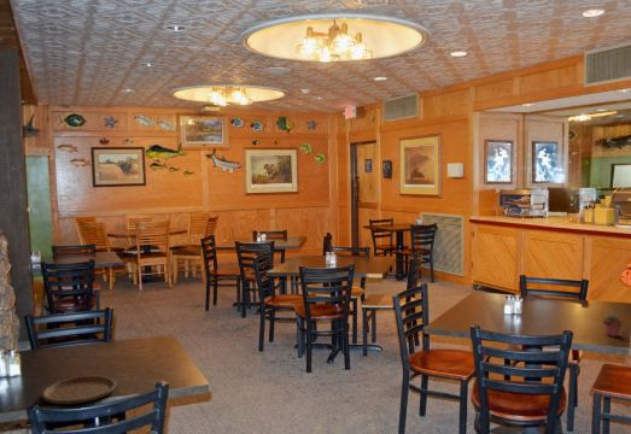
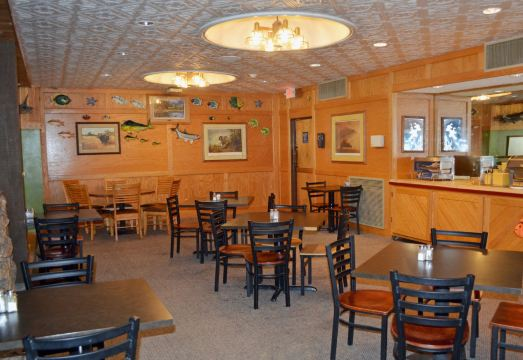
- plate (80, 389)
- potted succulent (612, 323)
